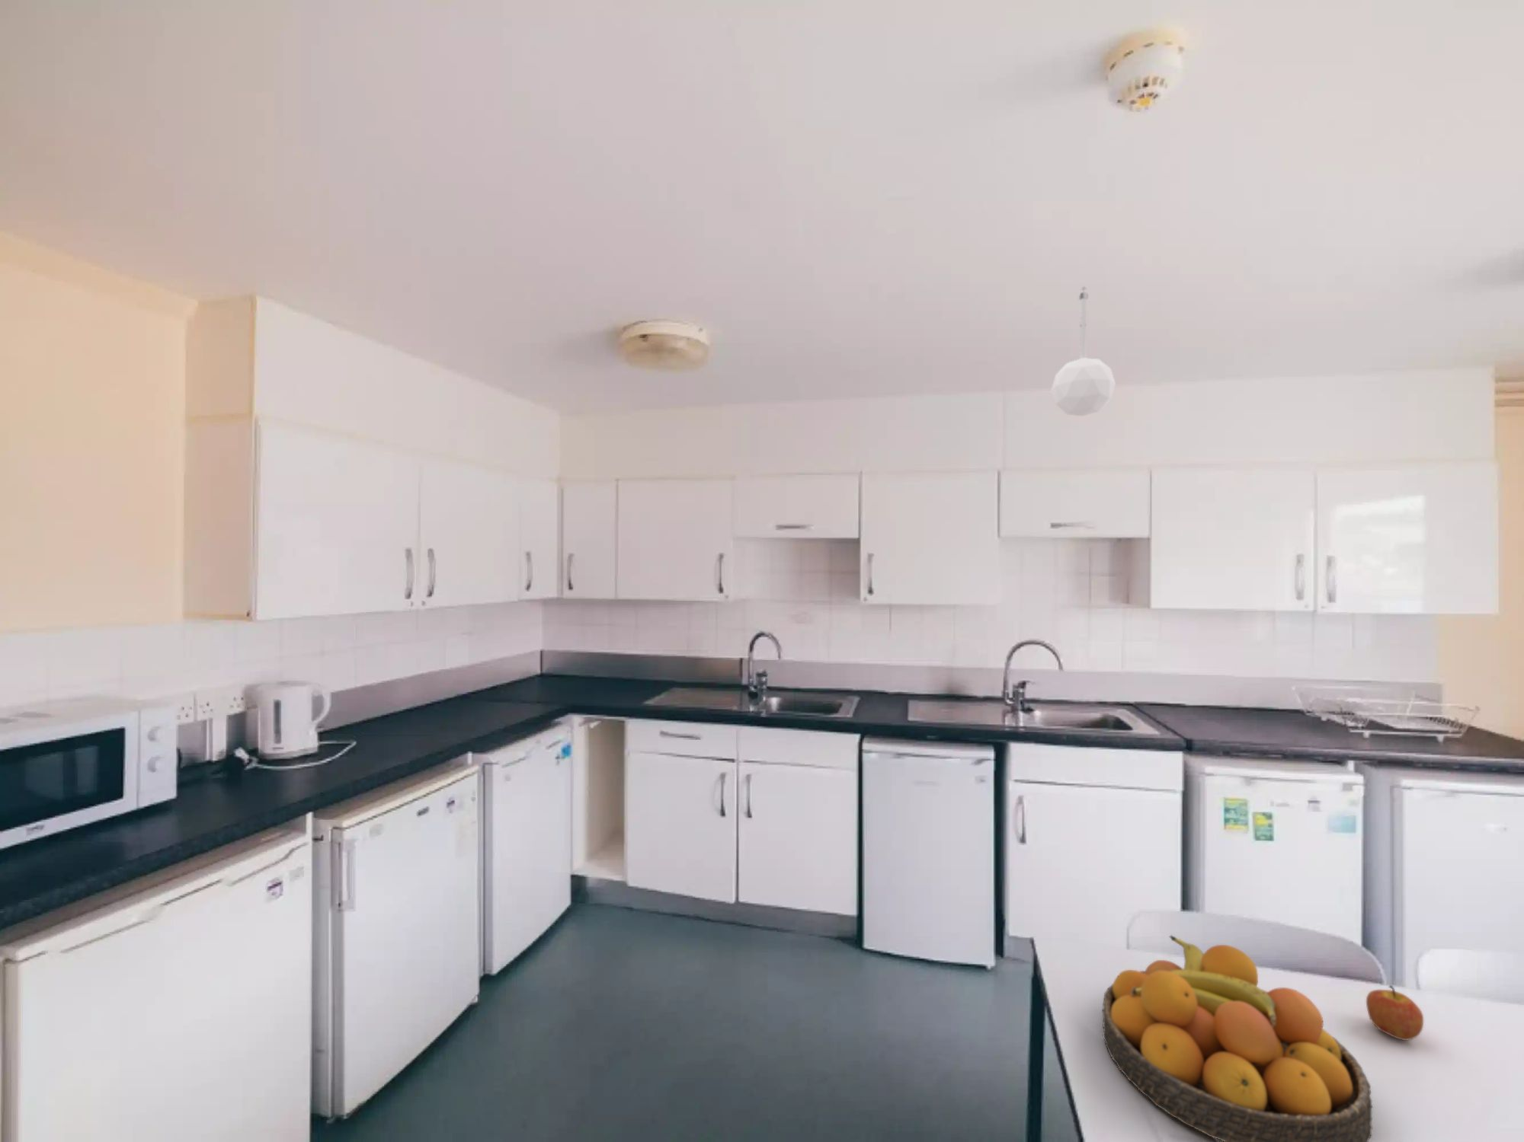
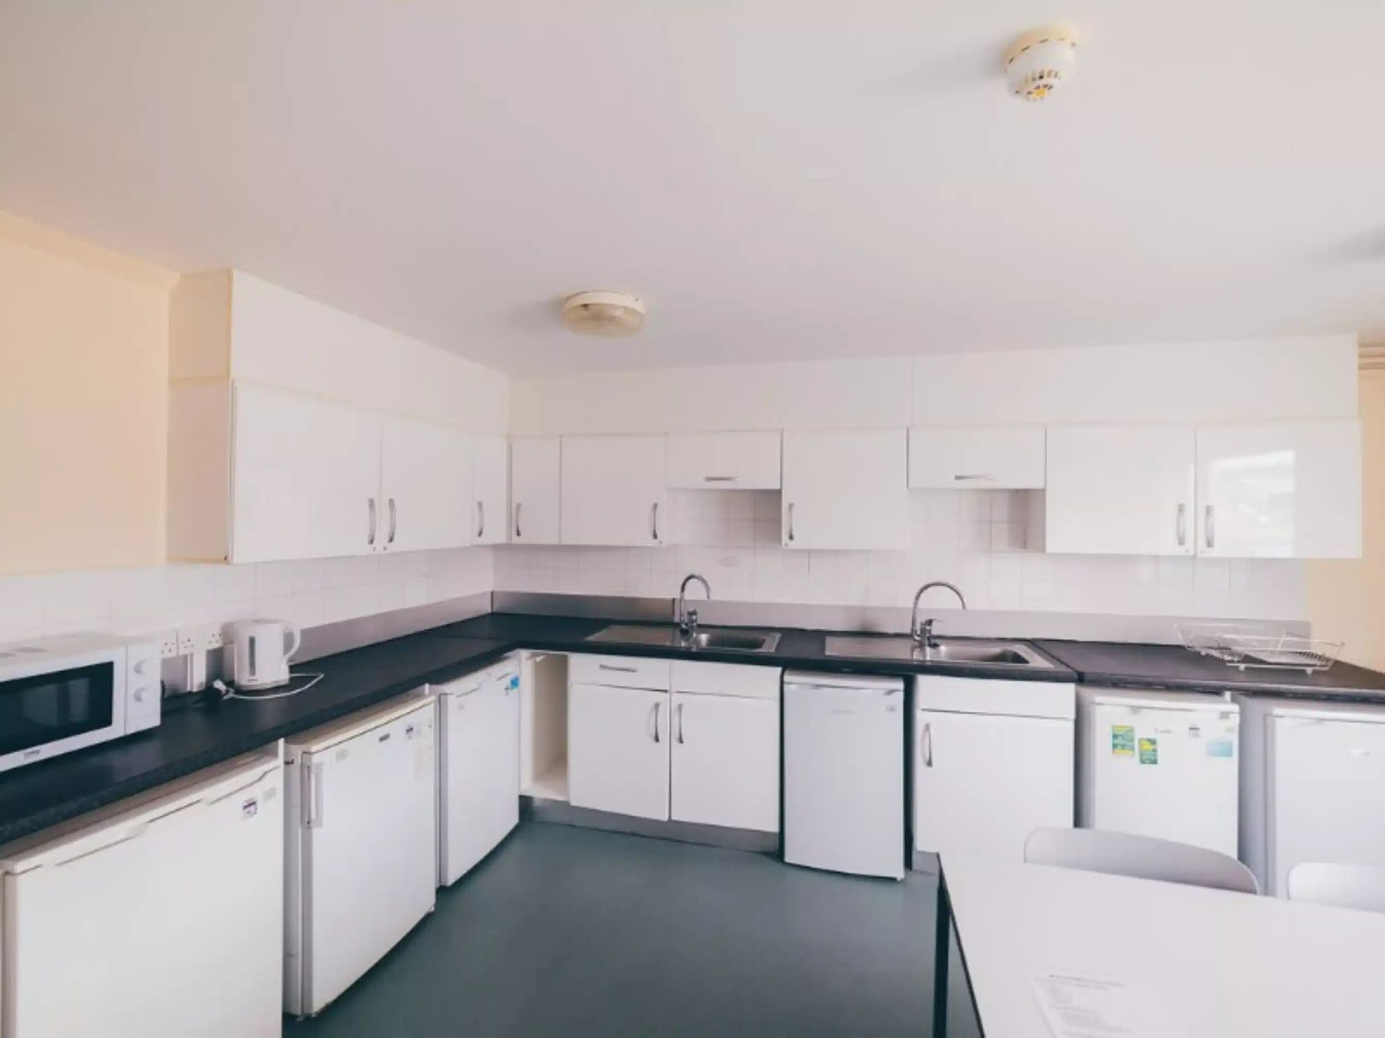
- apple (1393, 1010)
- pendant lamp (1082, 351)
- fruit bowl (1224, 1020)
